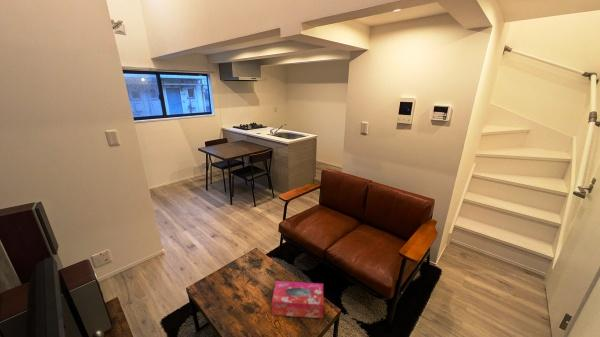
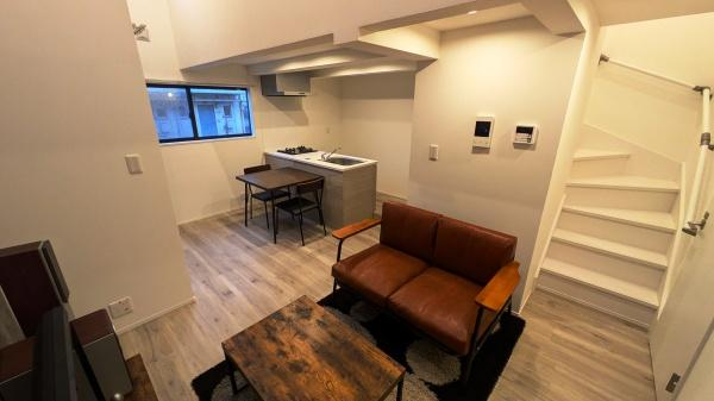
- tissue box (298, 298)
